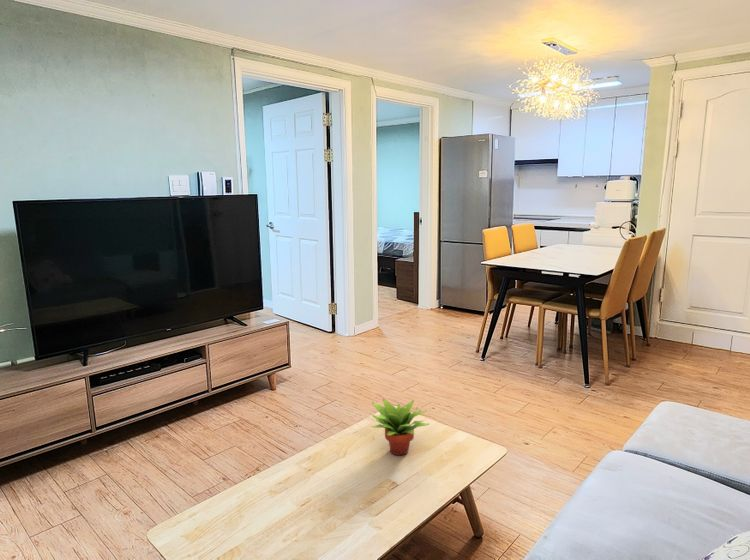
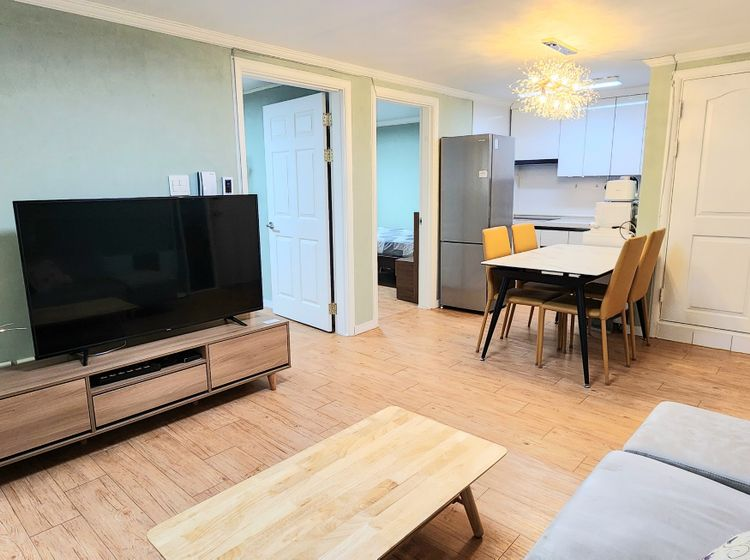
- succulent plant (397, 427)
